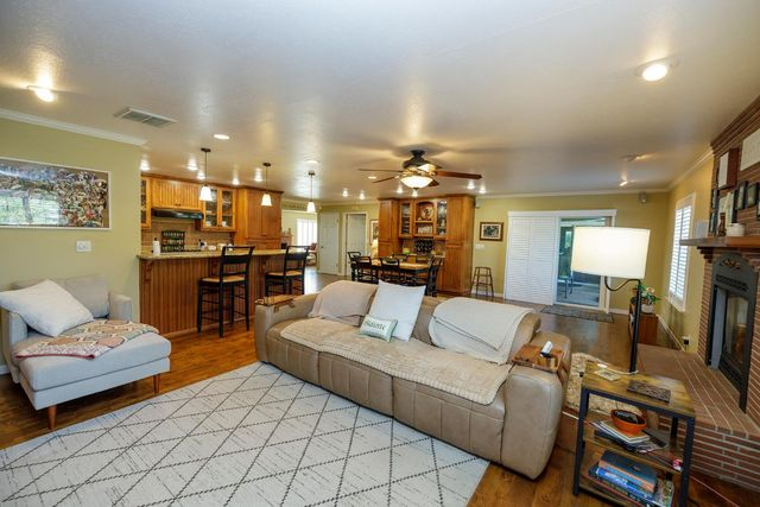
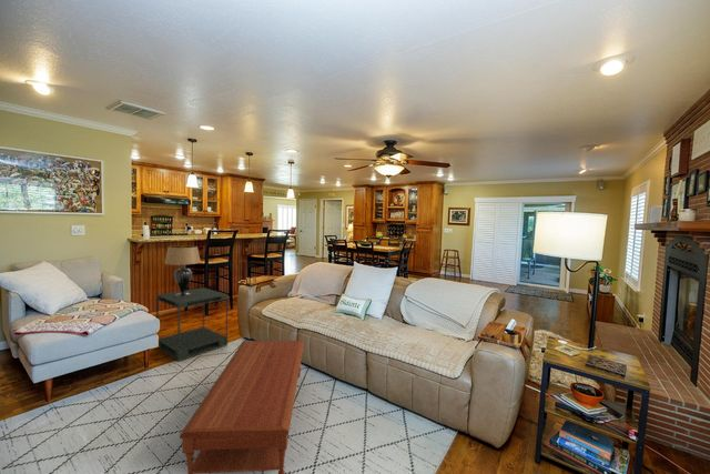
+ coffee table (258, 396)
+ table lamp (183, 270)
+ side table (194, 329)
